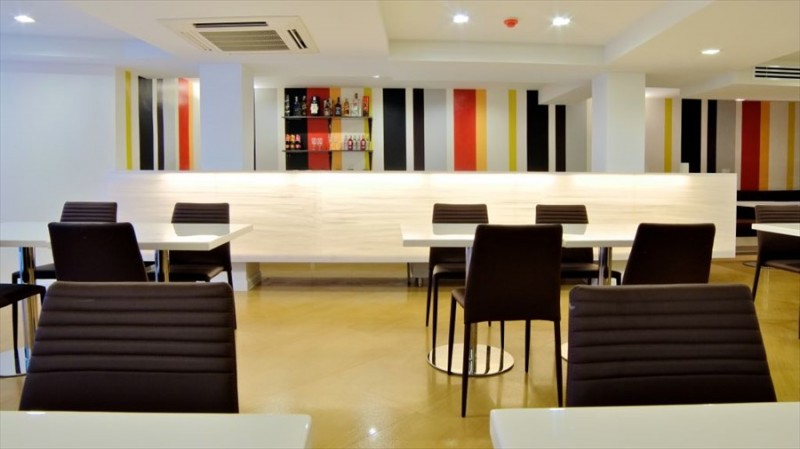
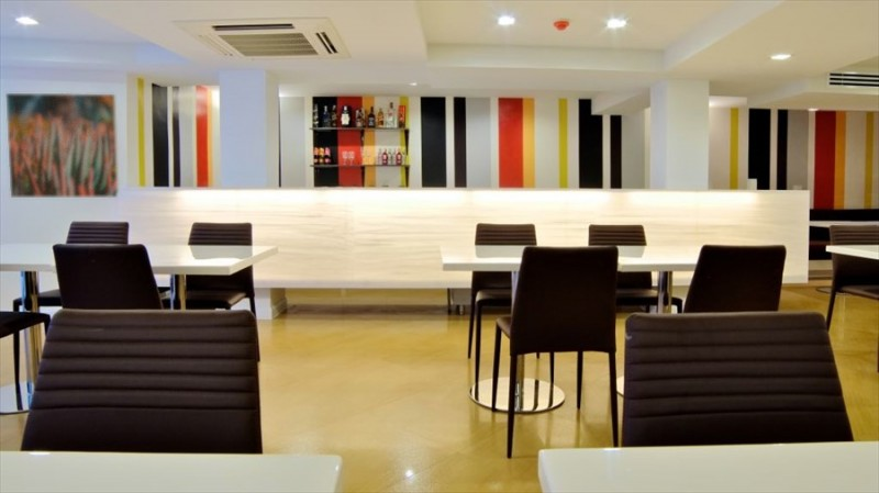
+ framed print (63, 145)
